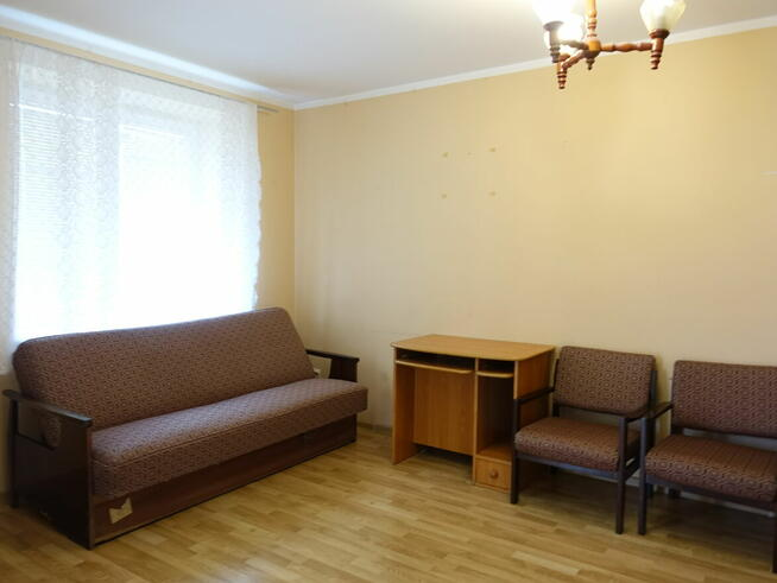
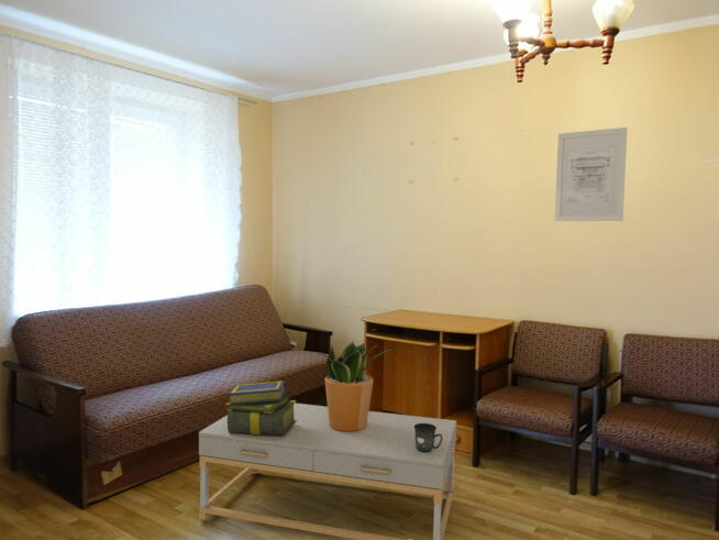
+ coffee table (332, 469)
+ potted plant (353, 384)
+ wall art (589, 176)
+ mug (428, 439)
+ stack of books (259, 406)
